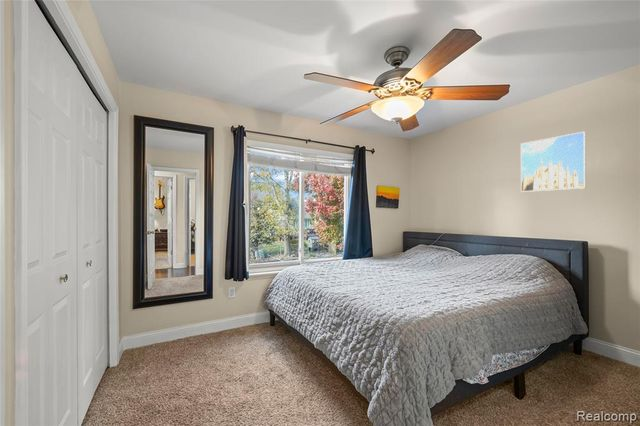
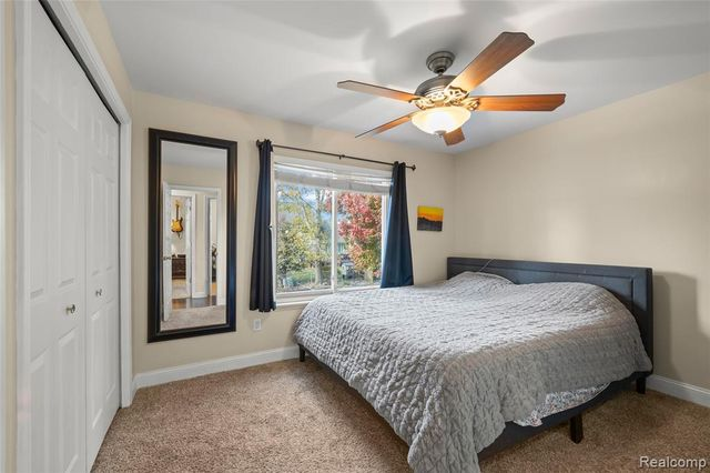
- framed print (550, 164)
